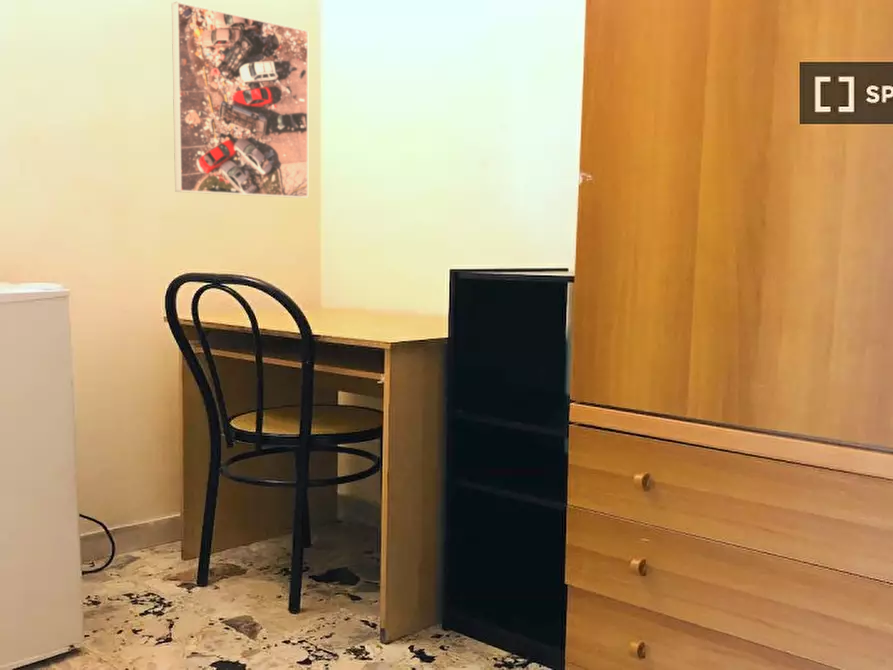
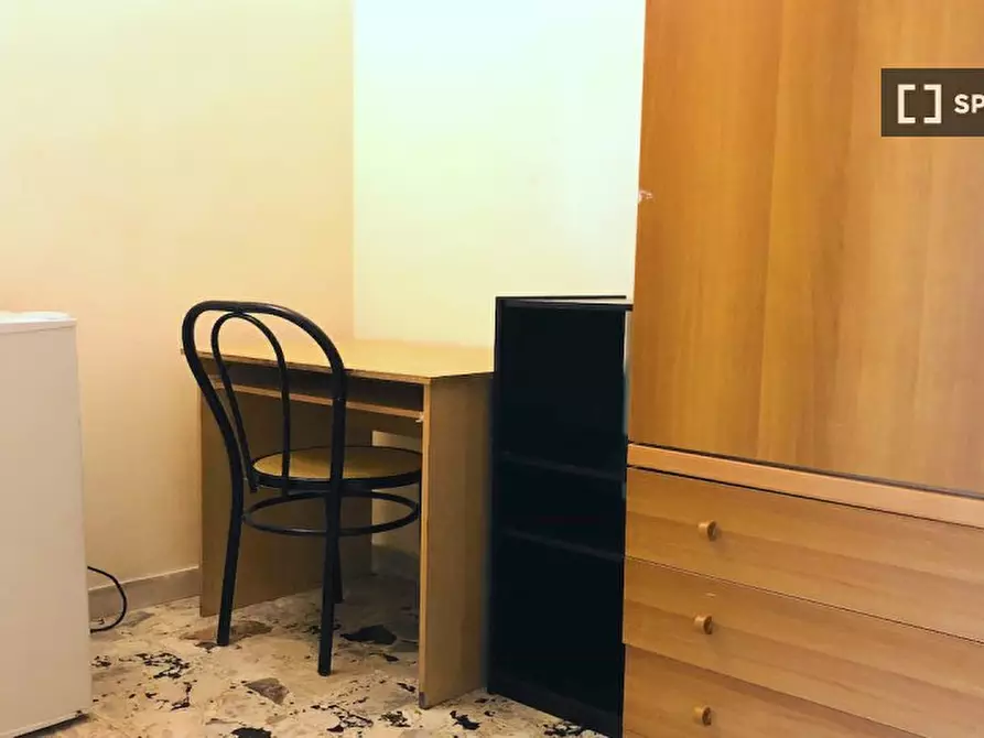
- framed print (244, 107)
